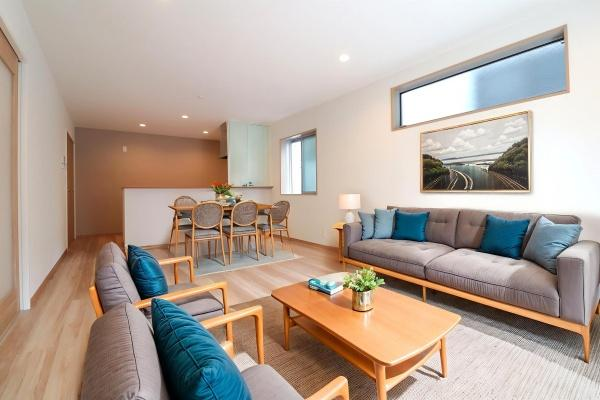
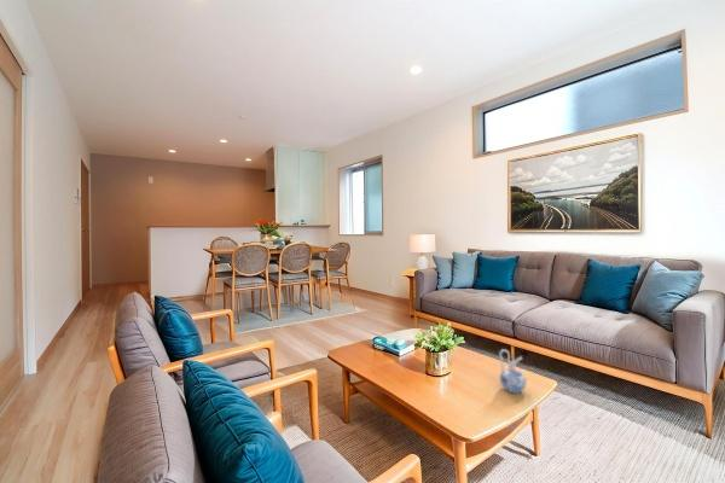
+ ceramic pitcher (512, 369)
